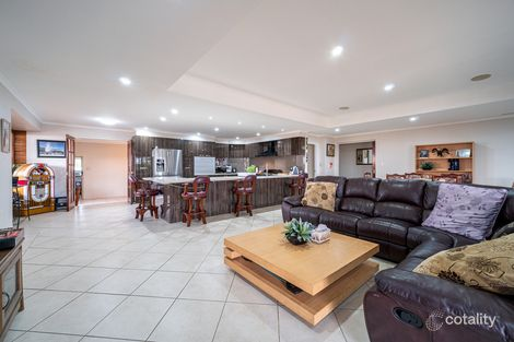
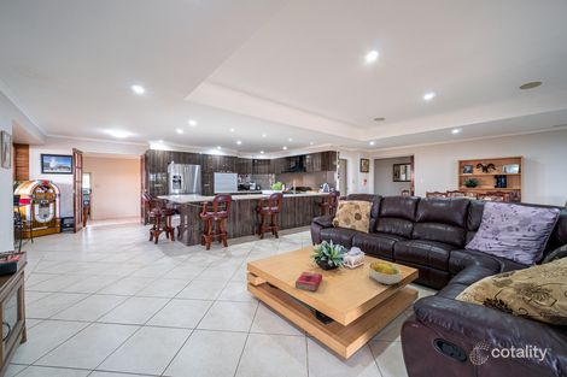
+ fruit bowl (384, 270)
+ book (309, 281)
